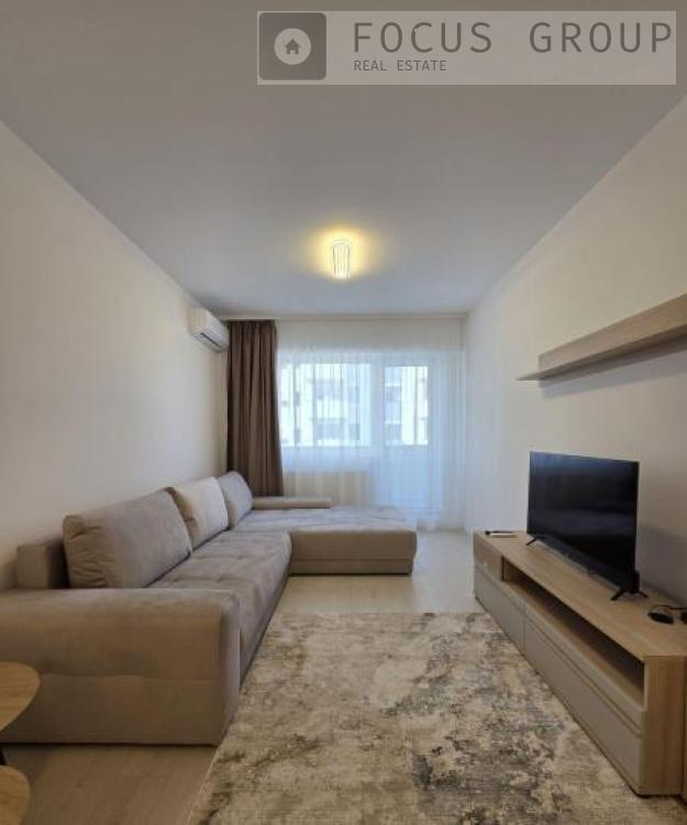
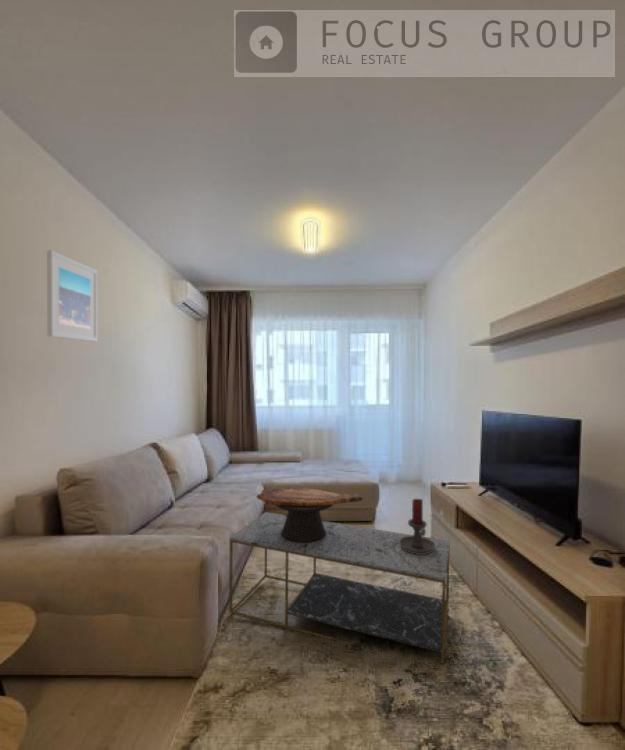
+ candle holder (418, 520)
+ coffee table (338, 578)
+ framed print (74, 300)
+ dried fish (308, 514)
